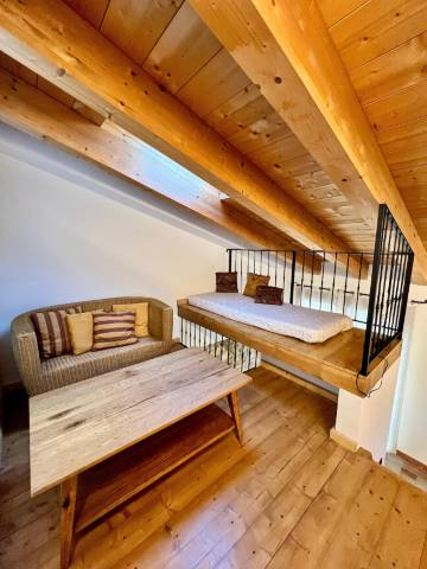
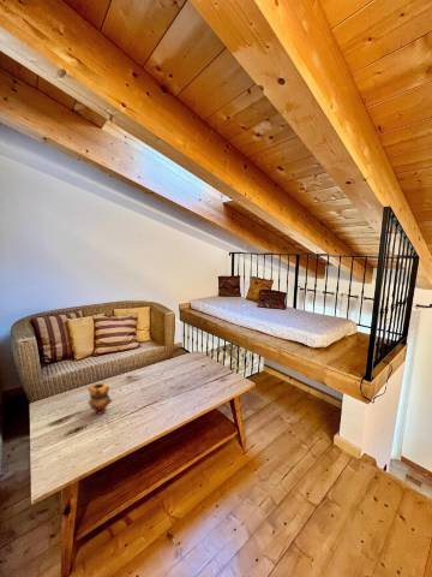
+ teapot (100, 395)
